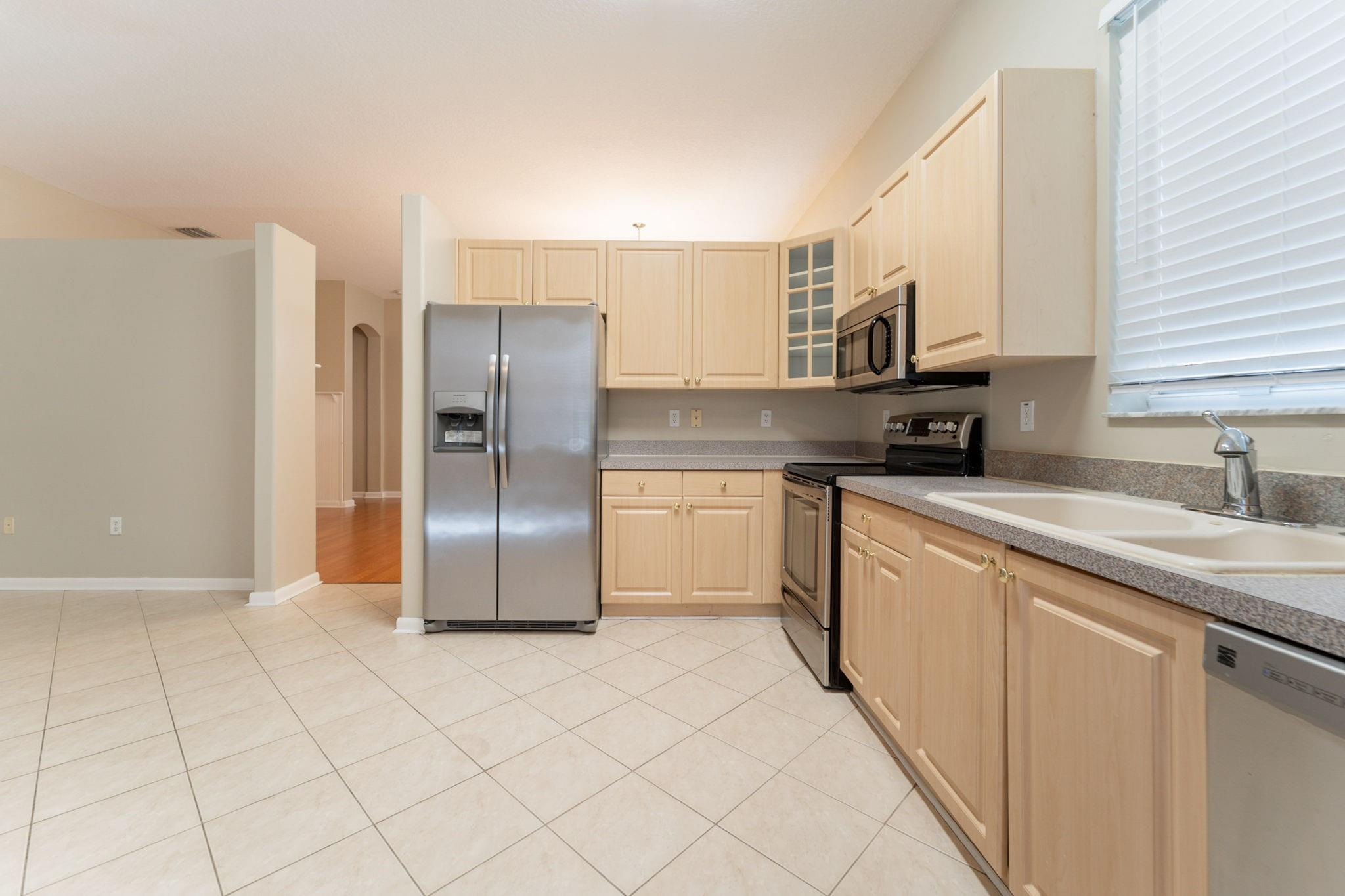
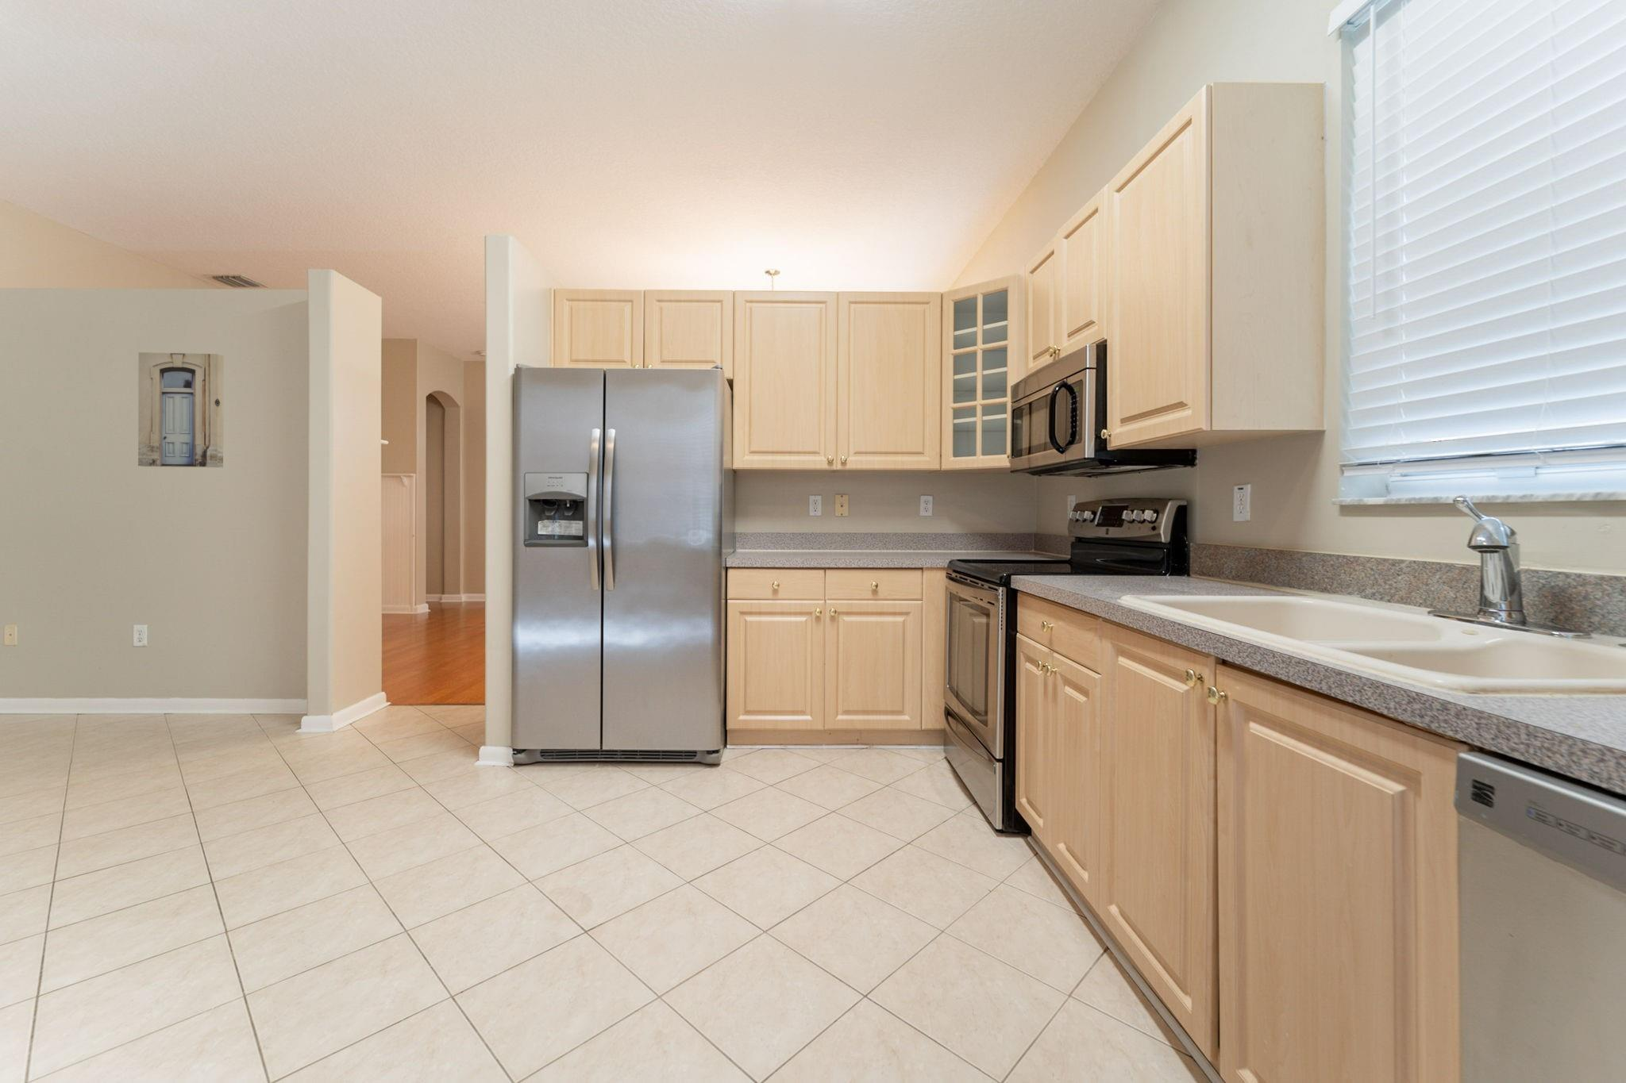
+ wall art (181, 410)
